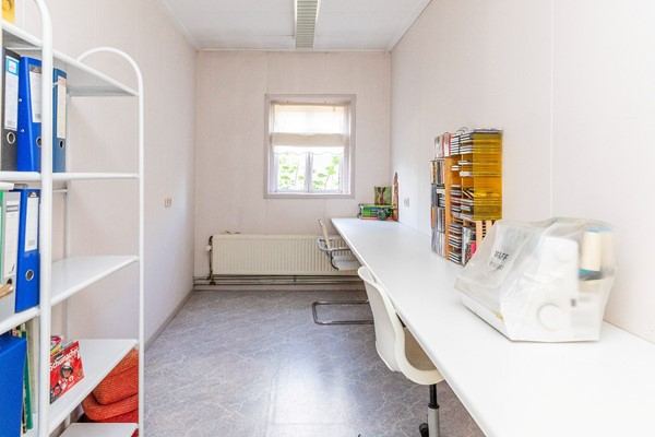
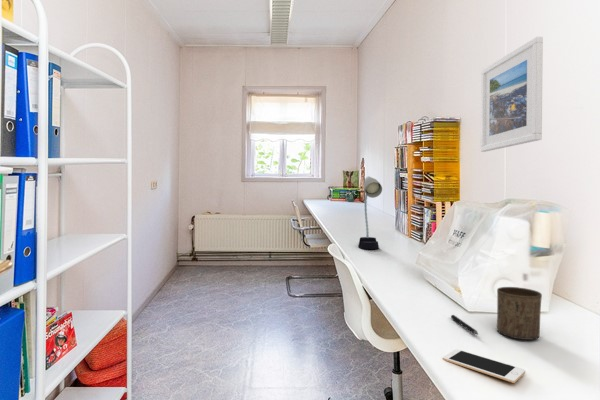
+ desk lamp (366, 212)
+ cell phone (482, 364)
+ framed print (507, 100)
+ pen (464, 324)
+ cup (518, 312)
